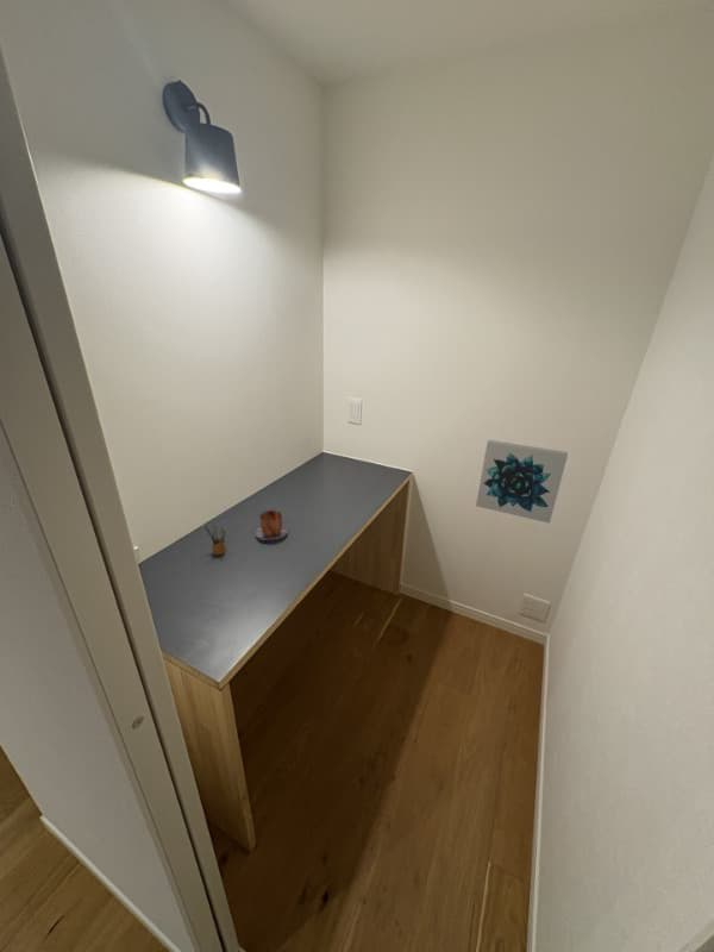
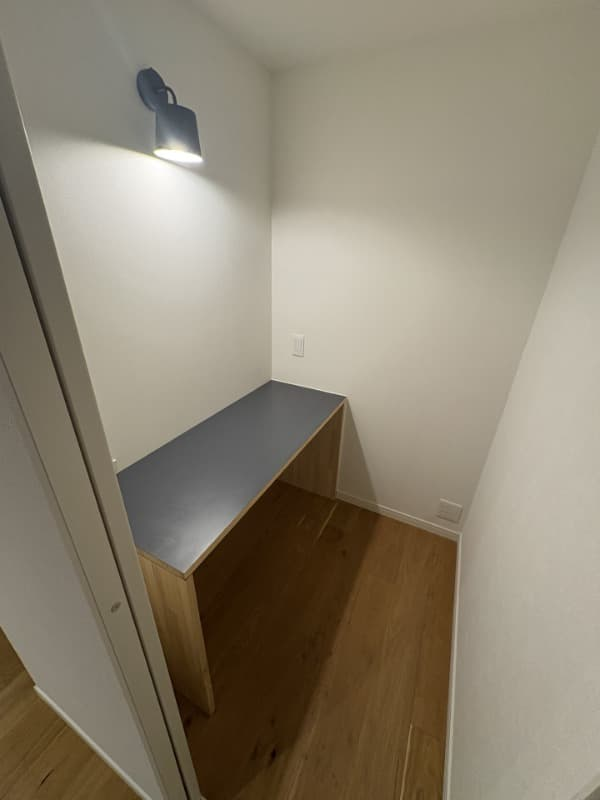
- mug (271, 524)
- pencil box (217, 538)
- wall art (518, 481)
